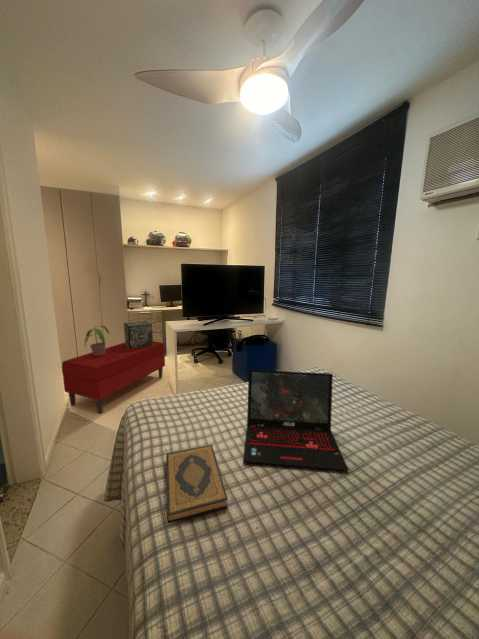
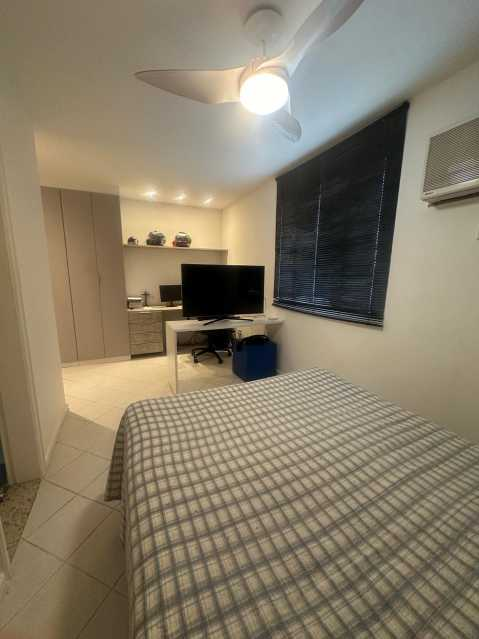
- decorative box (138, 334)
- potted plant (97, 342)
- hardback book (193, 477)
- laptop (292, 414)
- bench (121, 370)
